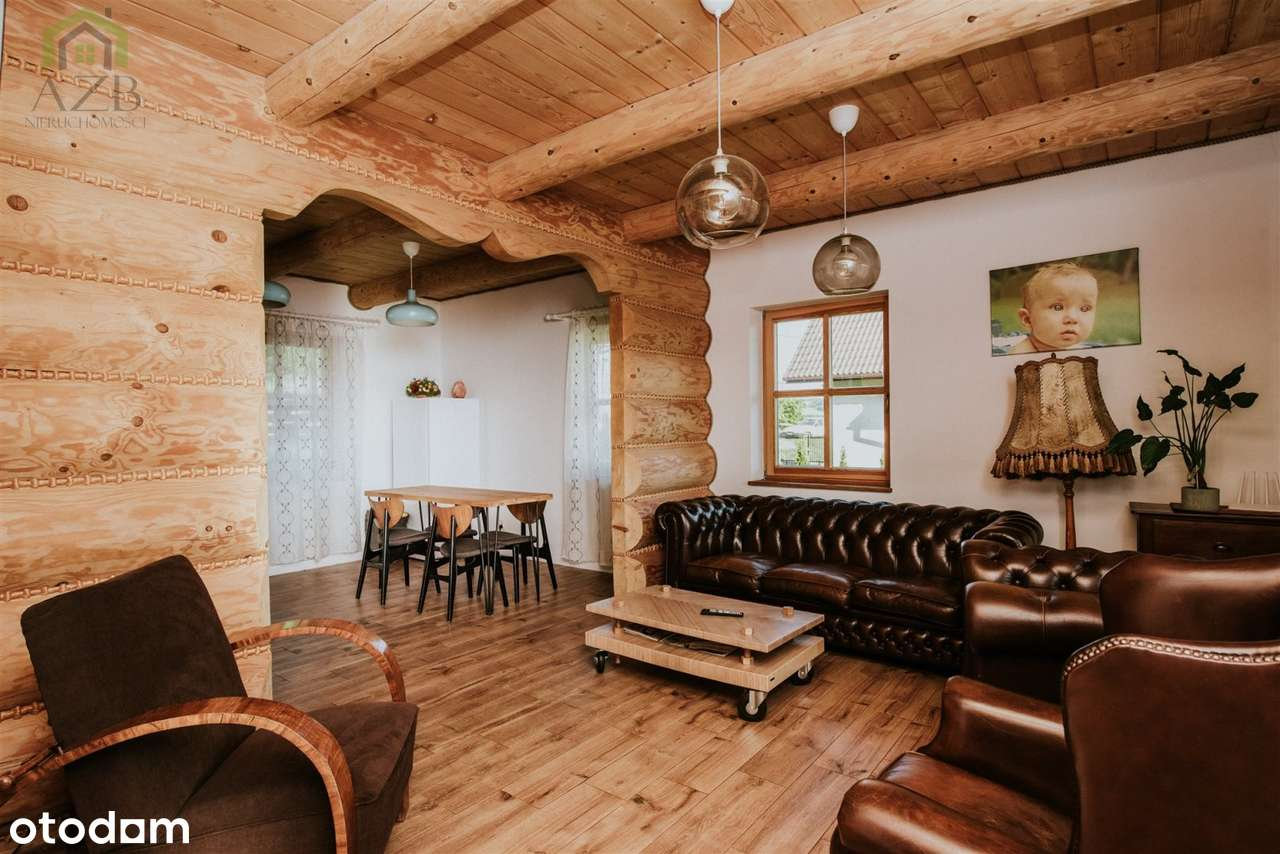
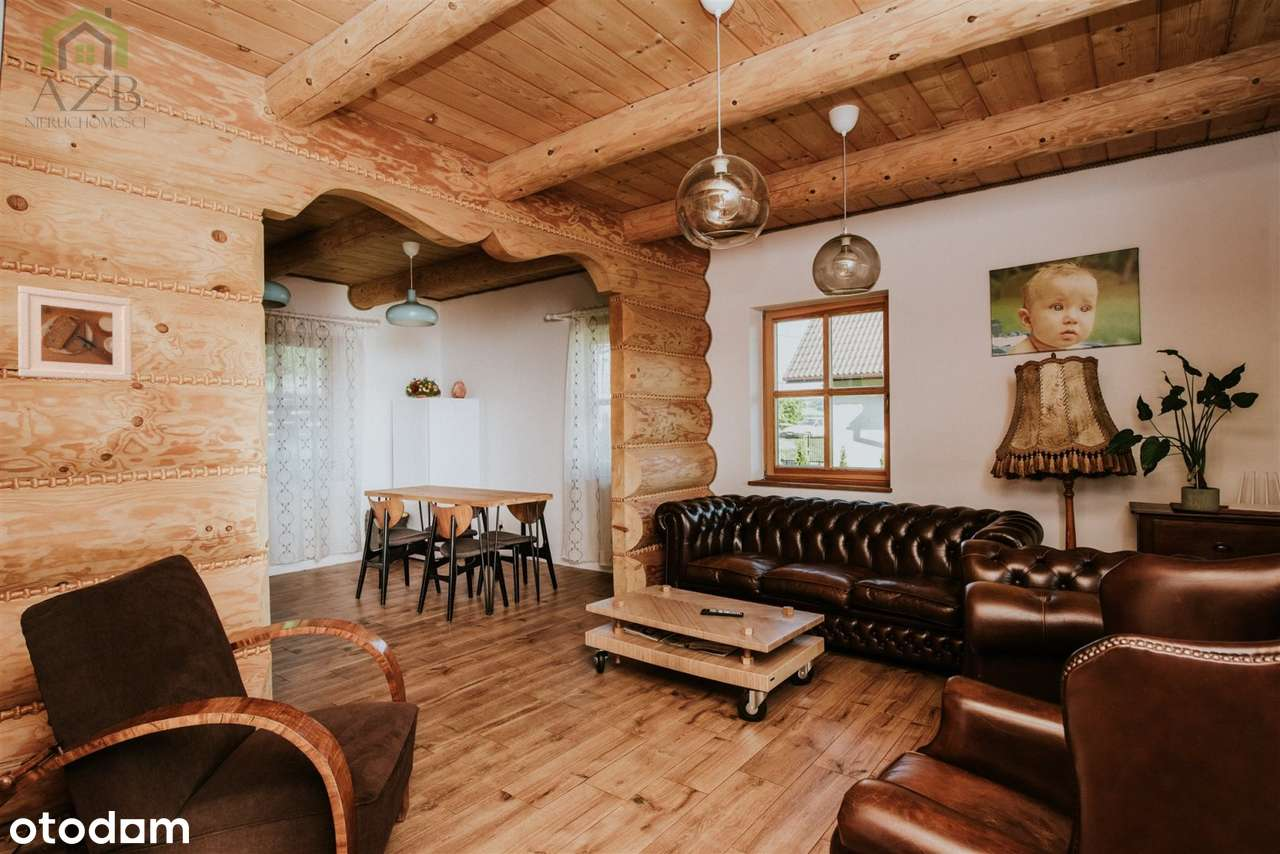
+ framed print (77, 335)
